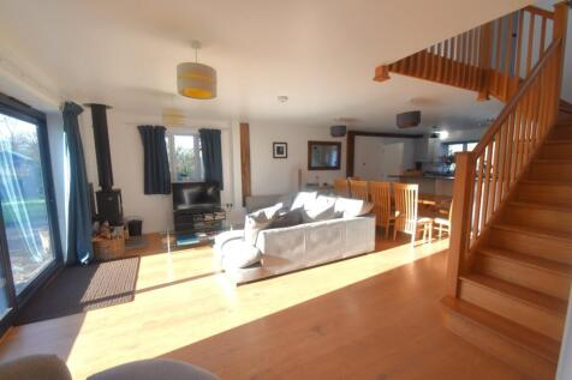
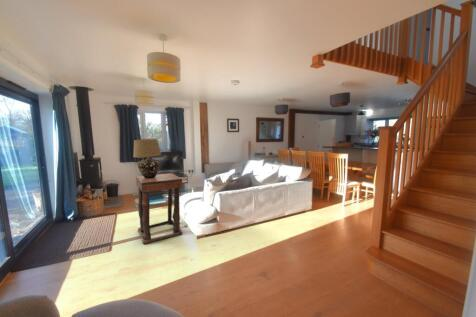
+ side table (168, 204)
+ table lamp (149, 158)
